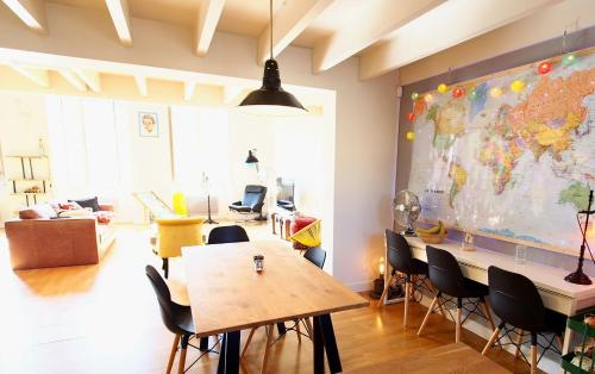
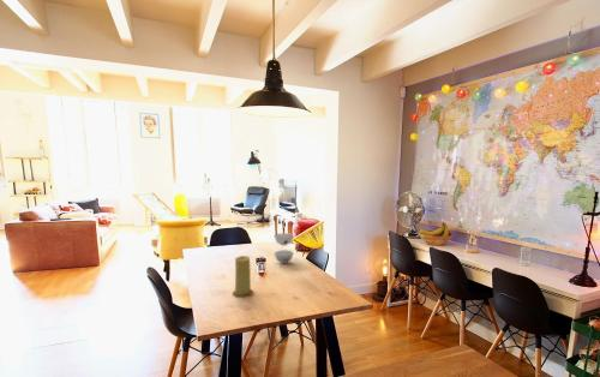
+ bowl (283, 250)
+ candle (242, 275)
